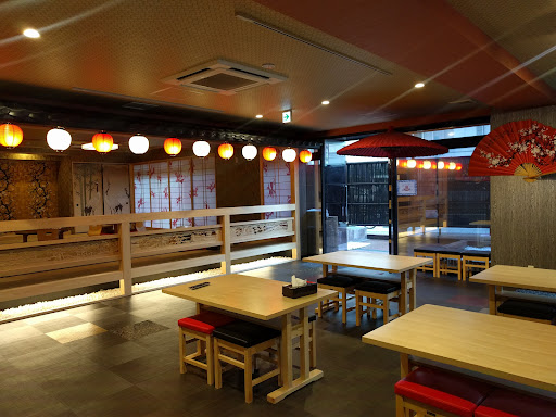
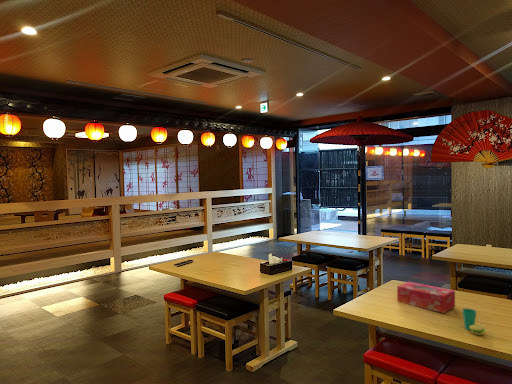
+ cup (473, 321)
+ tissue box (425, 296)
